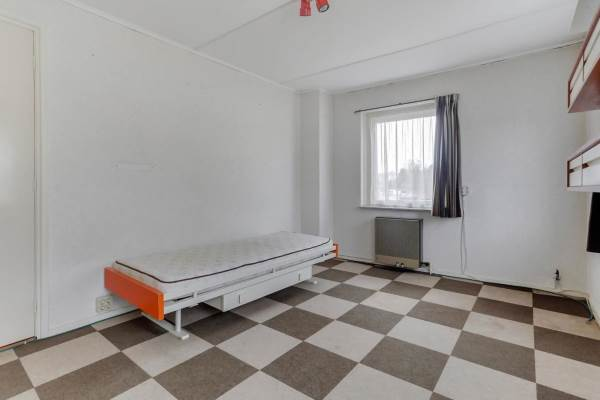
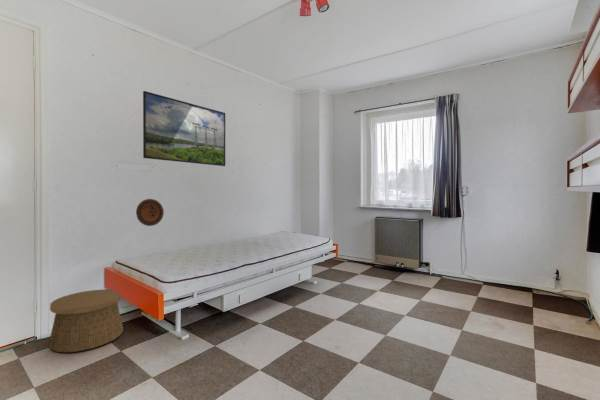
+ decorative plate (150, 212)
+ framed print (188, 132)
+ basket (88, 317)
